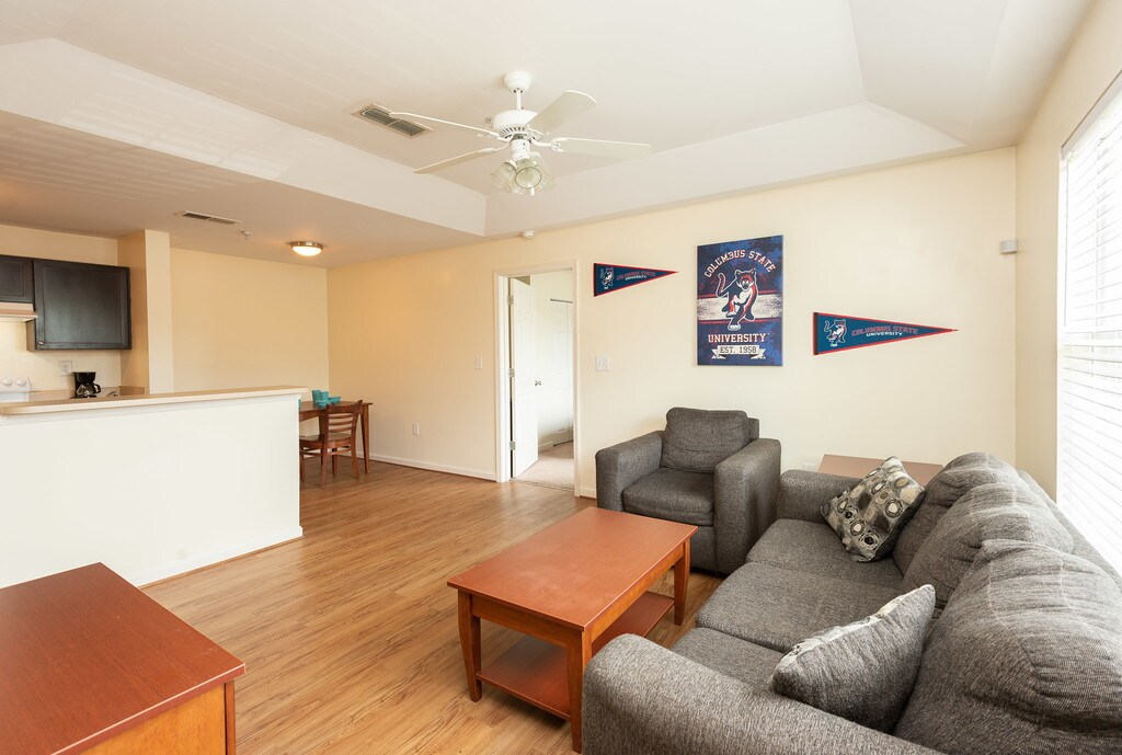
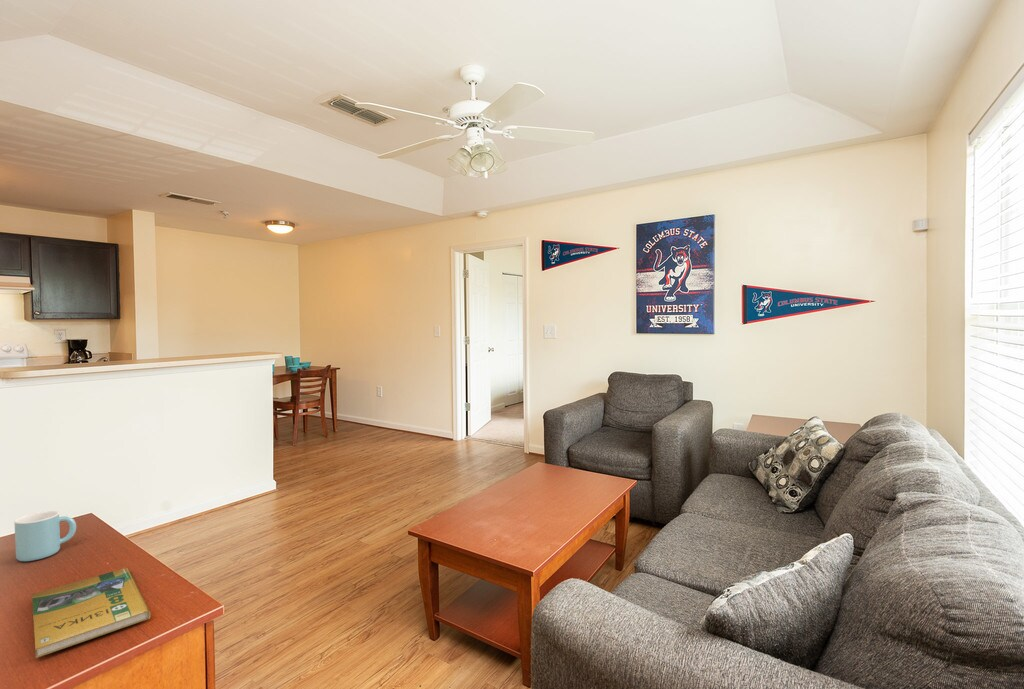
+ booklet (89, 605)
+ mug (46, 533)
